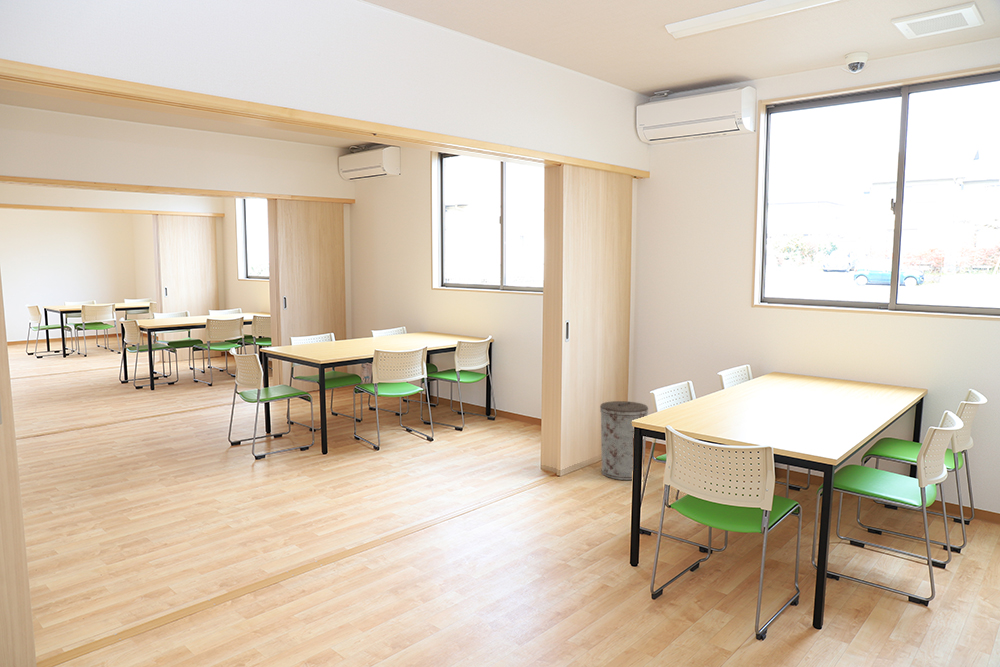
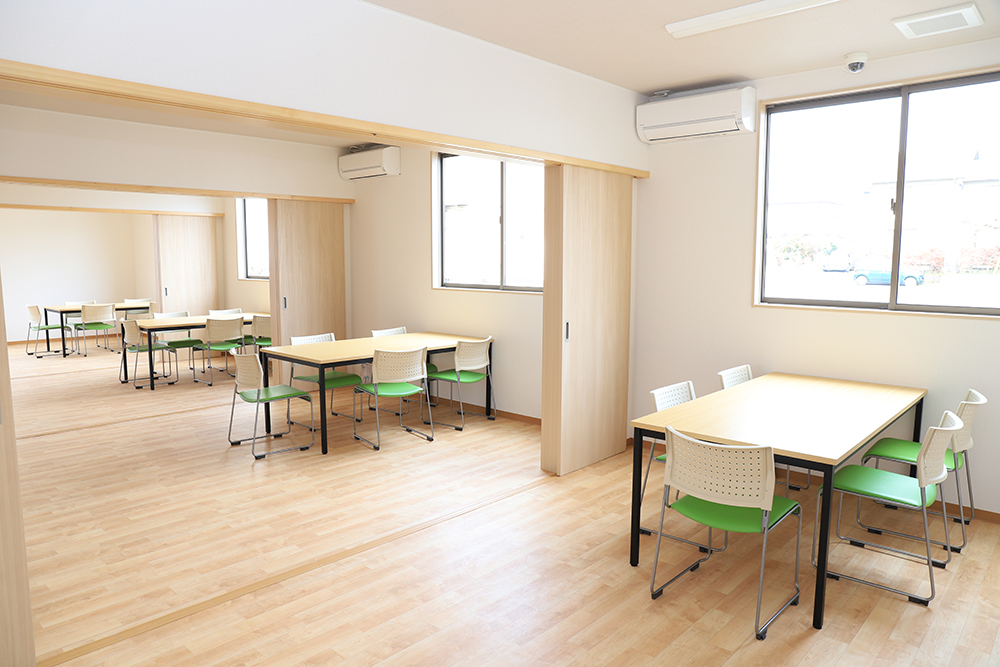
- trash can (623, 438)
